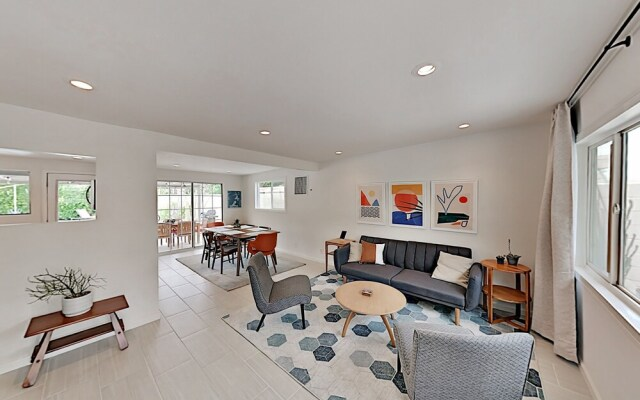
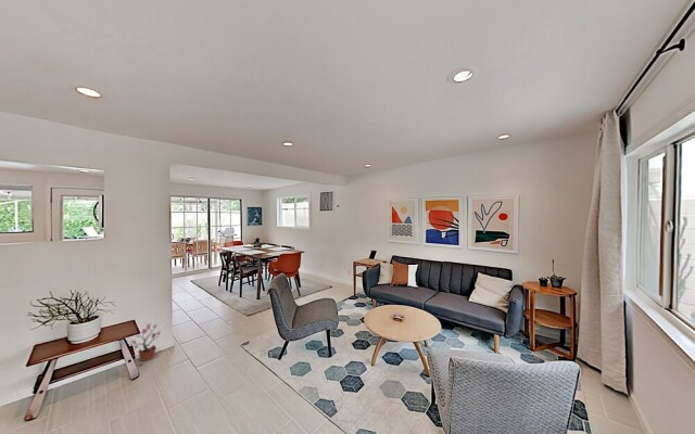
+ potted plant (147, 344)
